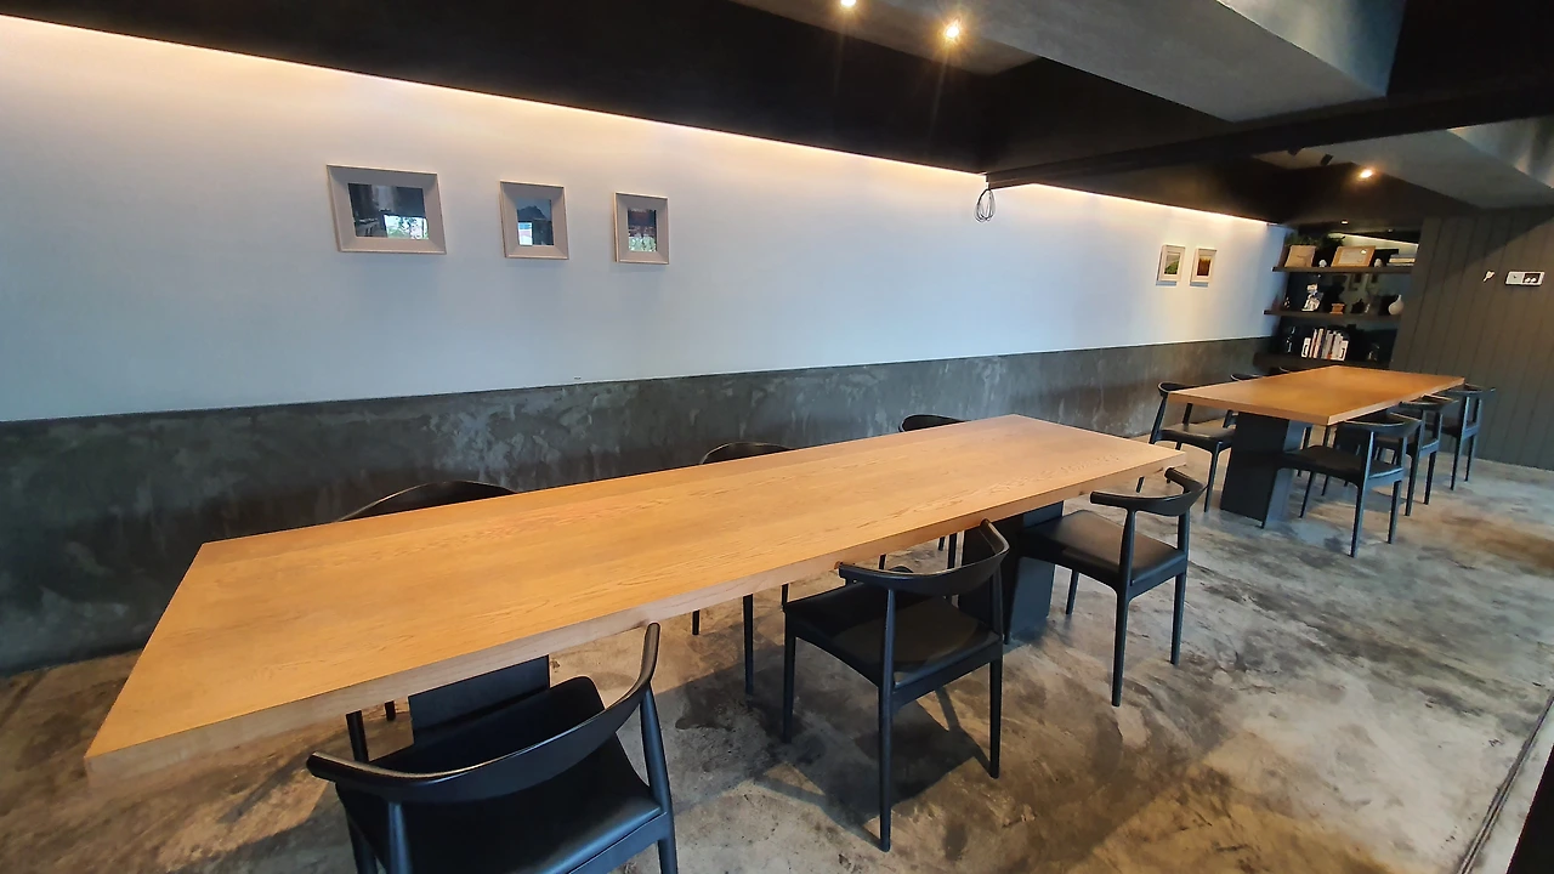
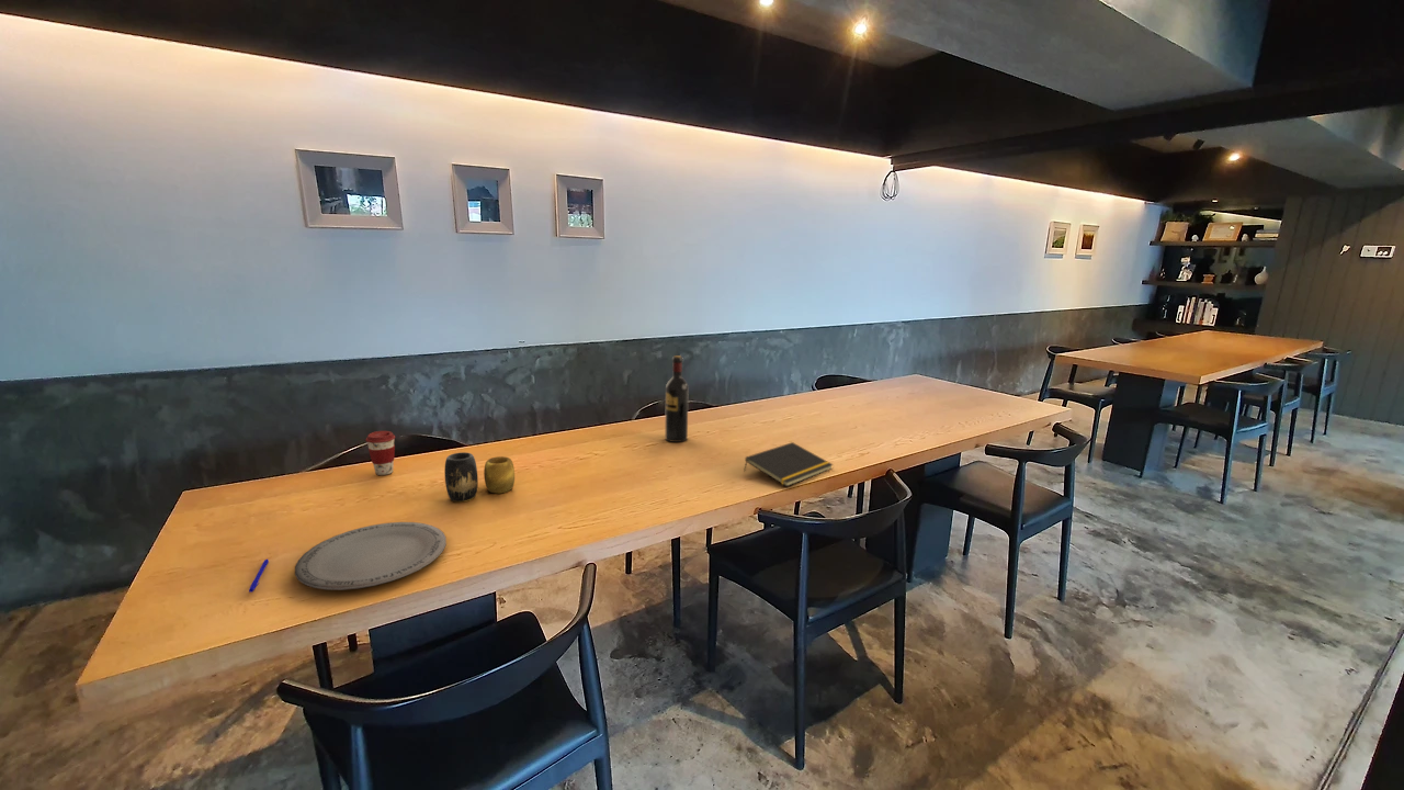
+ wine bottle (677, 397)
+ notepad (789, 462)
+ coffee cup (382, 453)
+ plate (375, 554)
+ pen (259, 573)
+ vase (484, 472)
